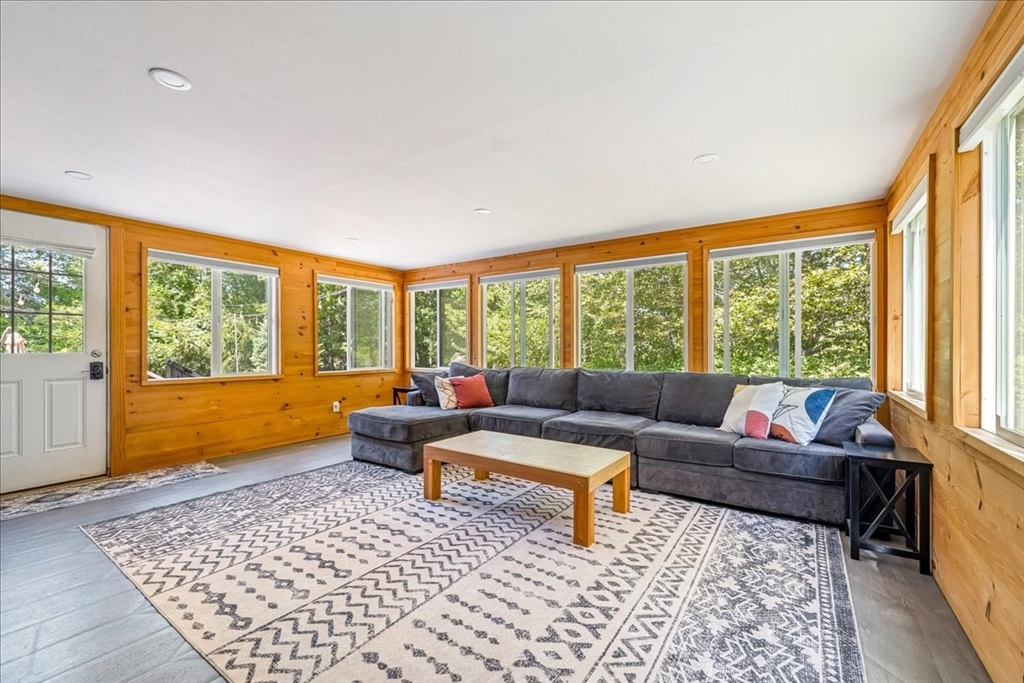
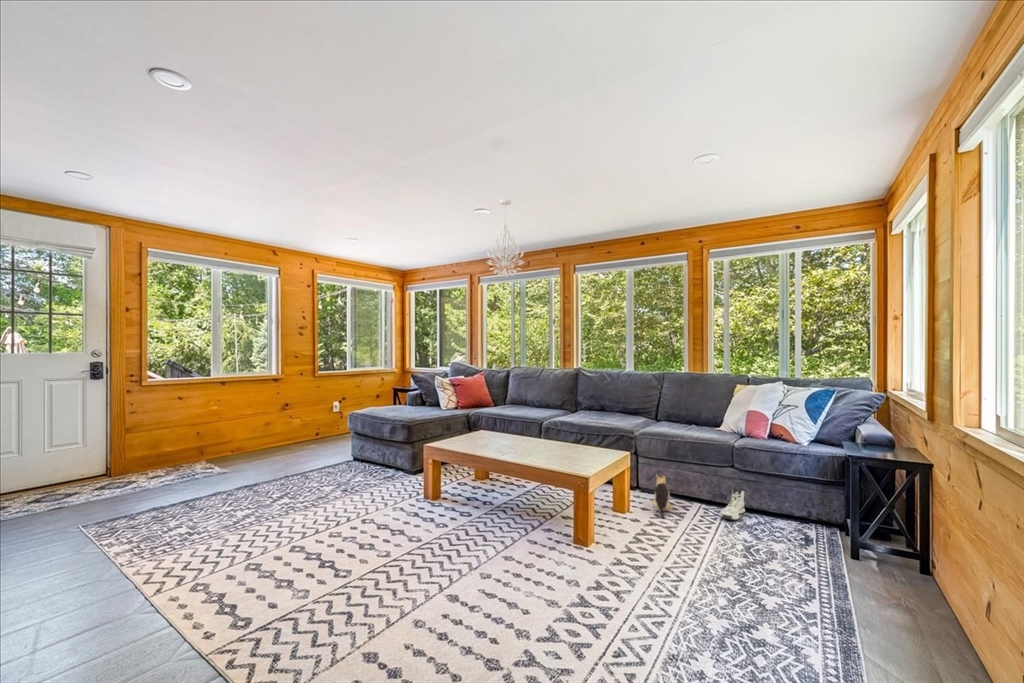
+ sneaker (732, 502)
+ chandelier (505, 239)
+ plush toy (662, 494)
